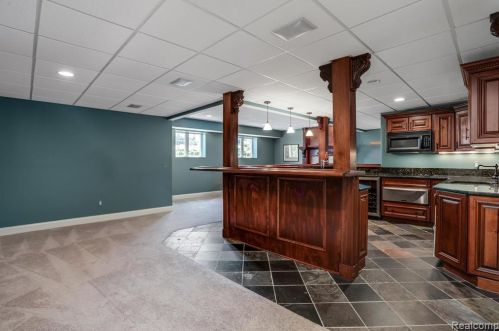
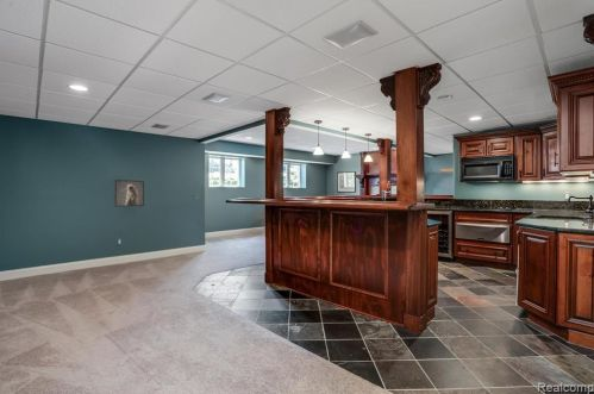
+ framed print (130, 193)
